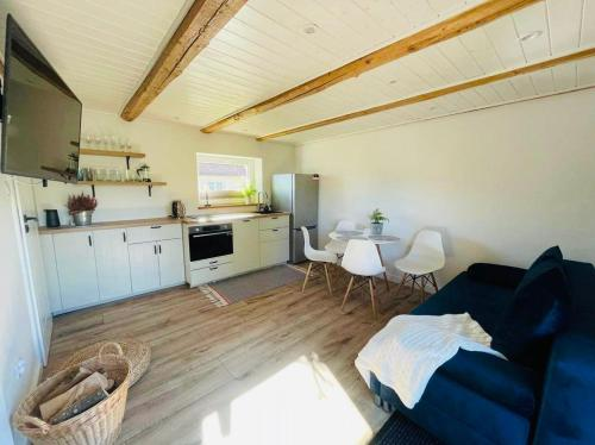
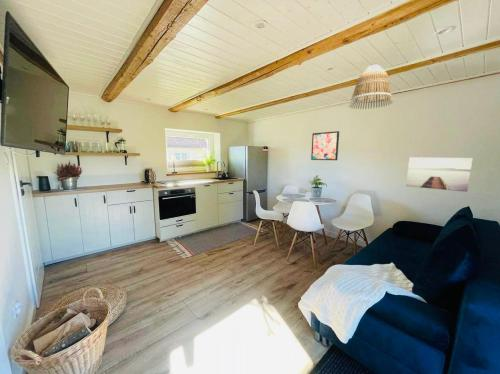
+ lamp shade (372, 86)
+ wall art (324, 146)
+ wall art (436, 173)
